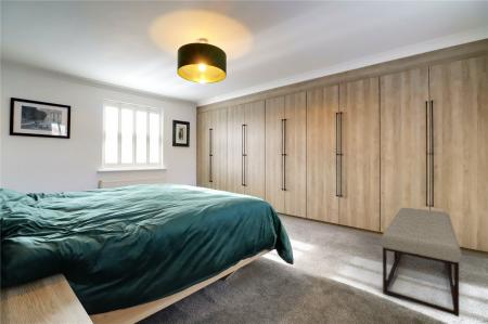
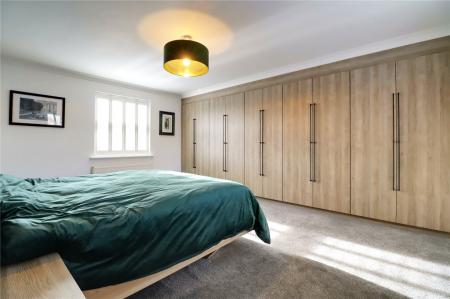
- bench (421, 244)
